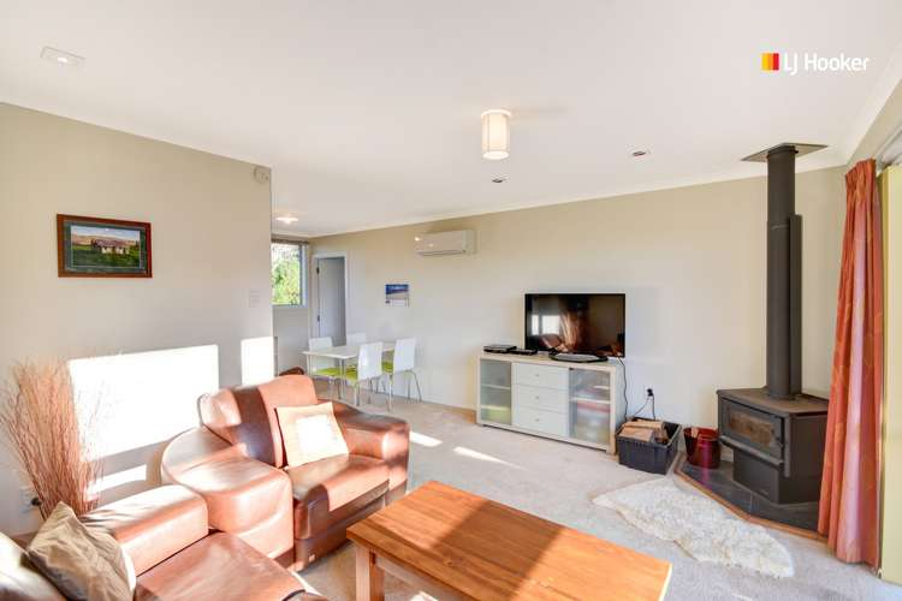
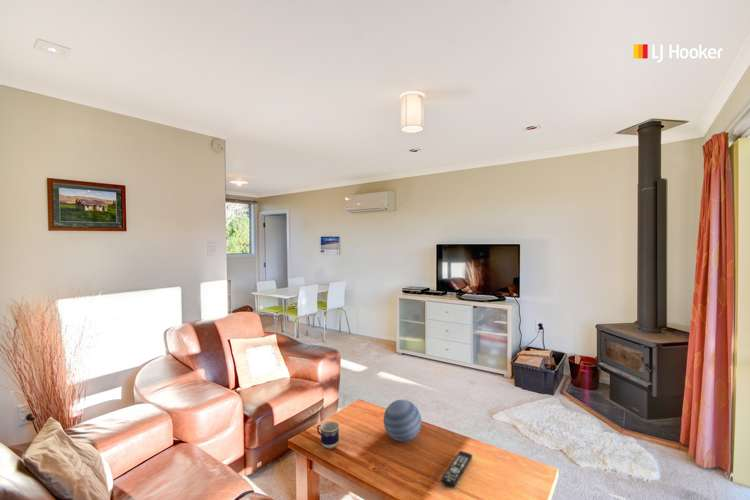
+ decorative ball (402, 420)
+ cup (327, 435)
+ remote control (457, 468)
